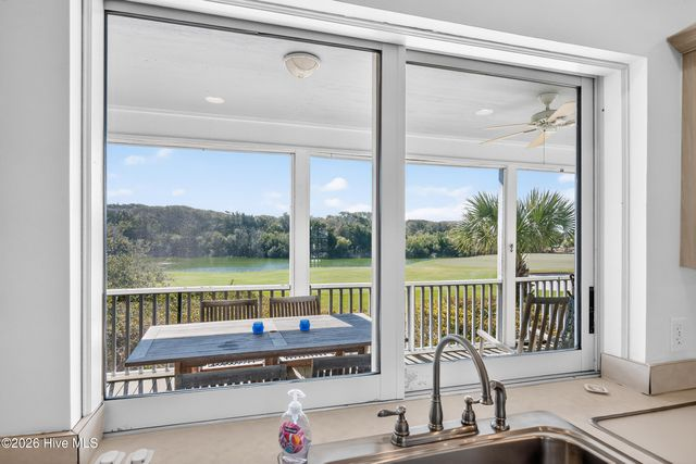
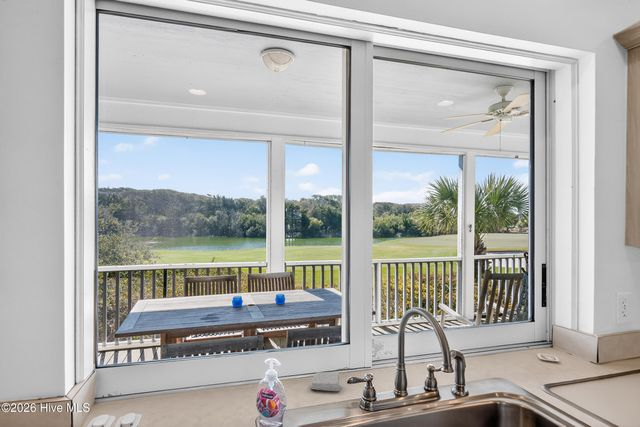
+ soap bar (325, 380)
